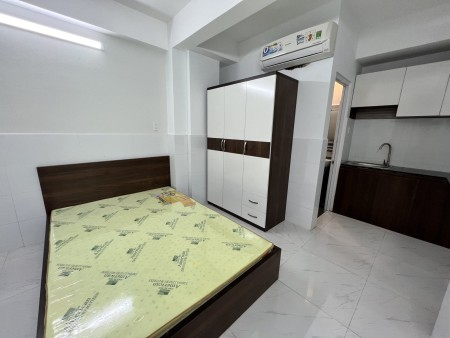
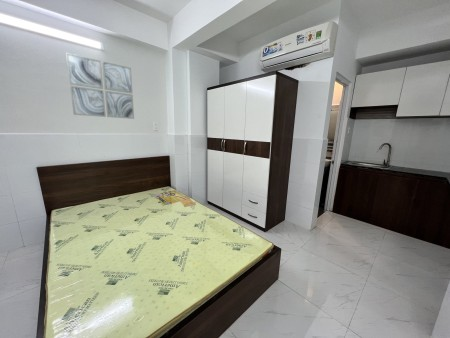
+ wall art (105, 89)
